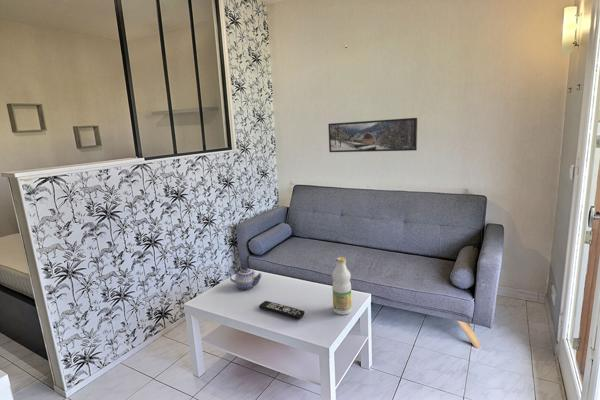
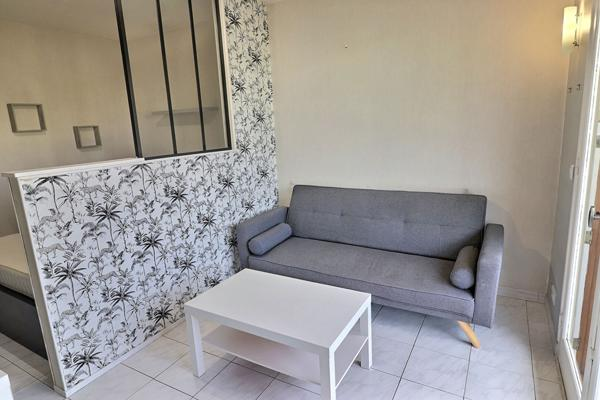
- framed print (370, 136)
- bottle (341, 285)
- teapot (245, 276)
- remote control (281, 309)
